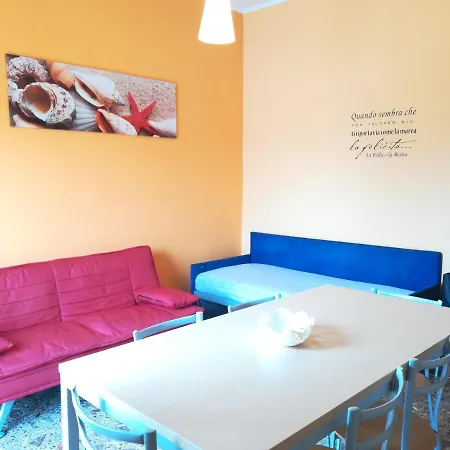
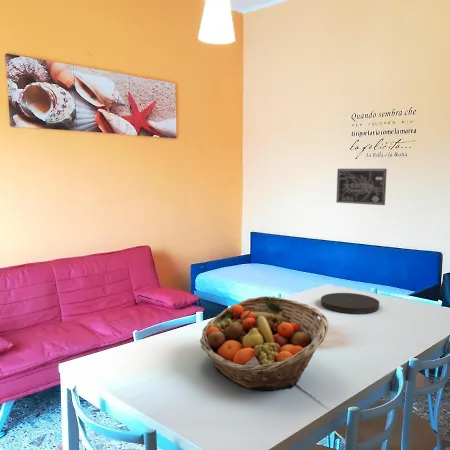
+ plate (349, 302)
+ fruit basket (261, 339)
+ wall art (360, 186)
